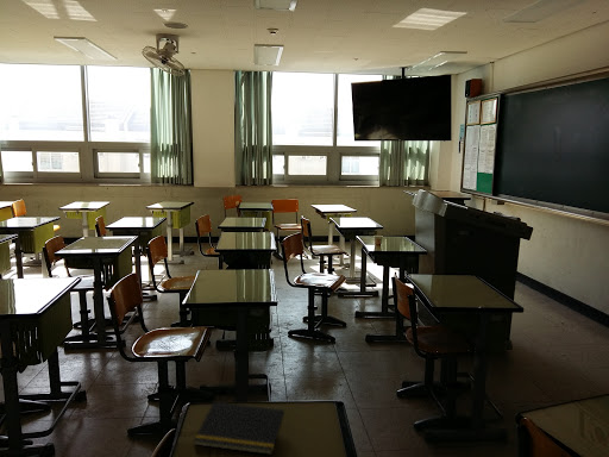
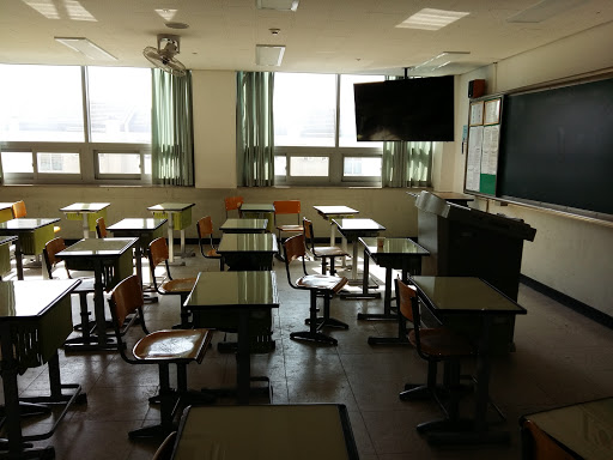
- notepad (240, 426)
